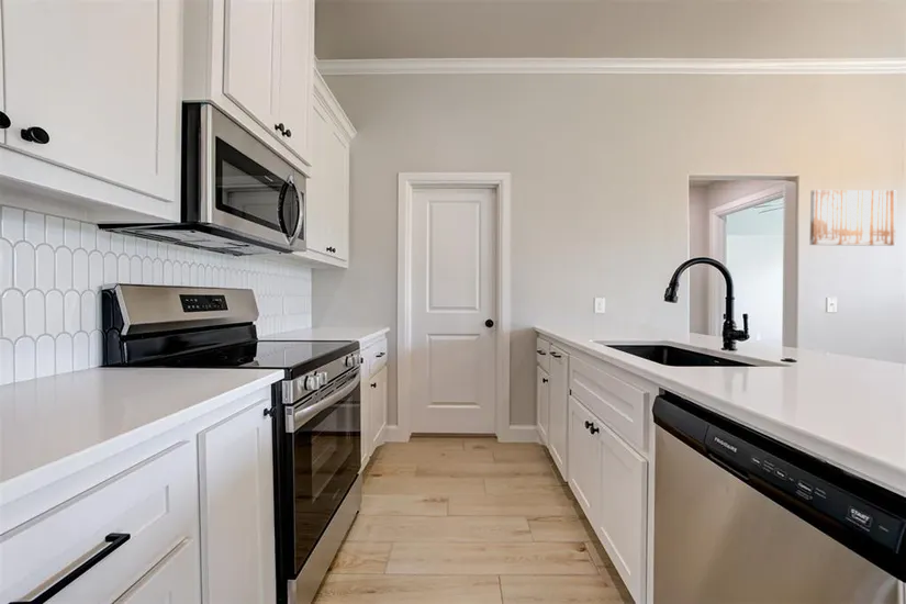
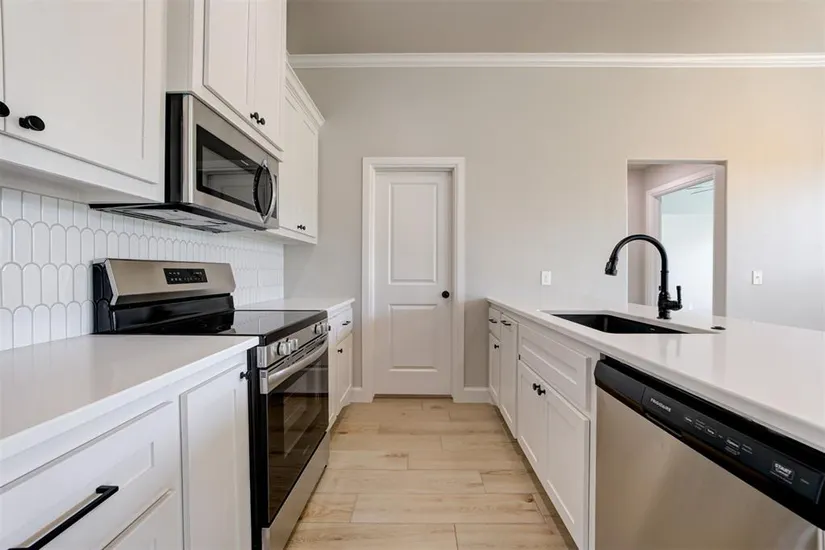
- wall art (852, 217)
